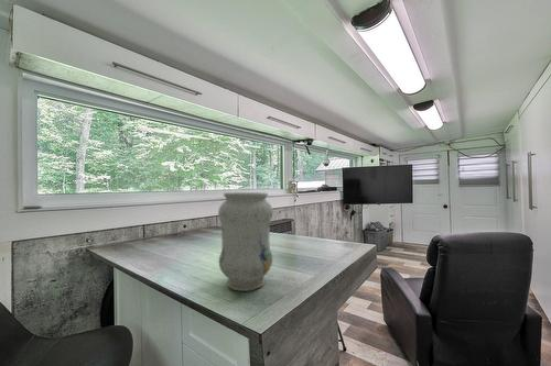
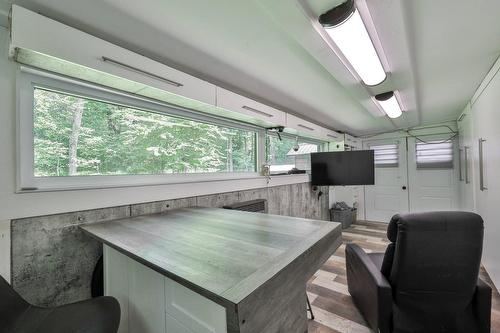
- vase (246, 237)
